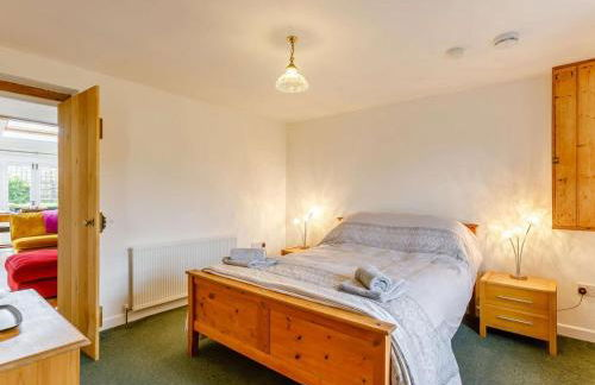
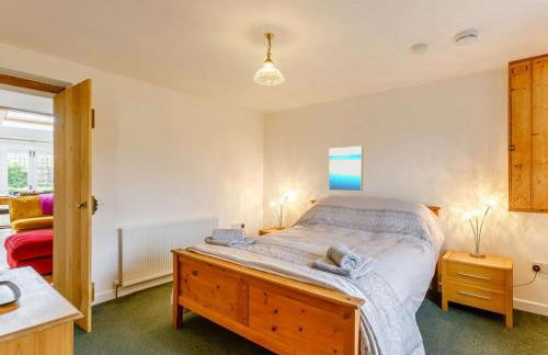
+ wall art (344, 169)
